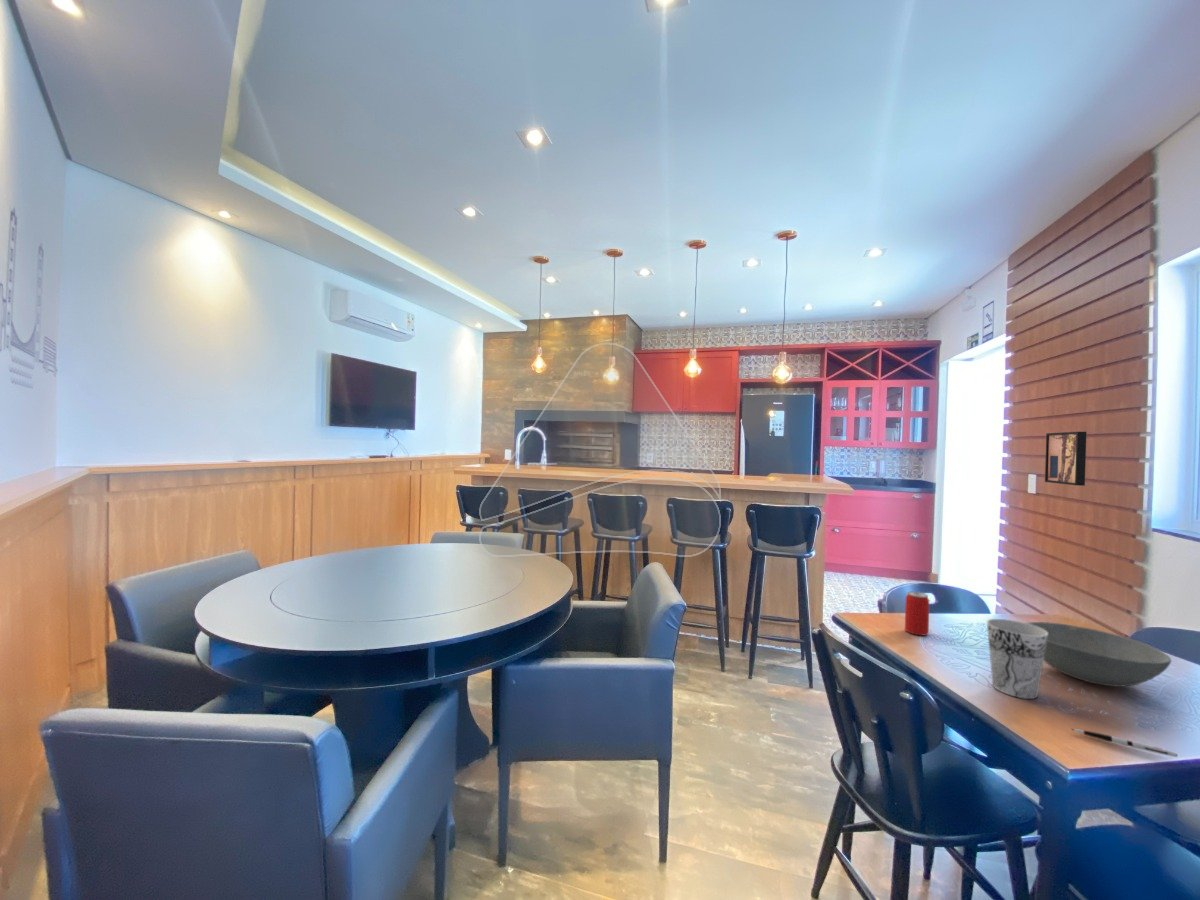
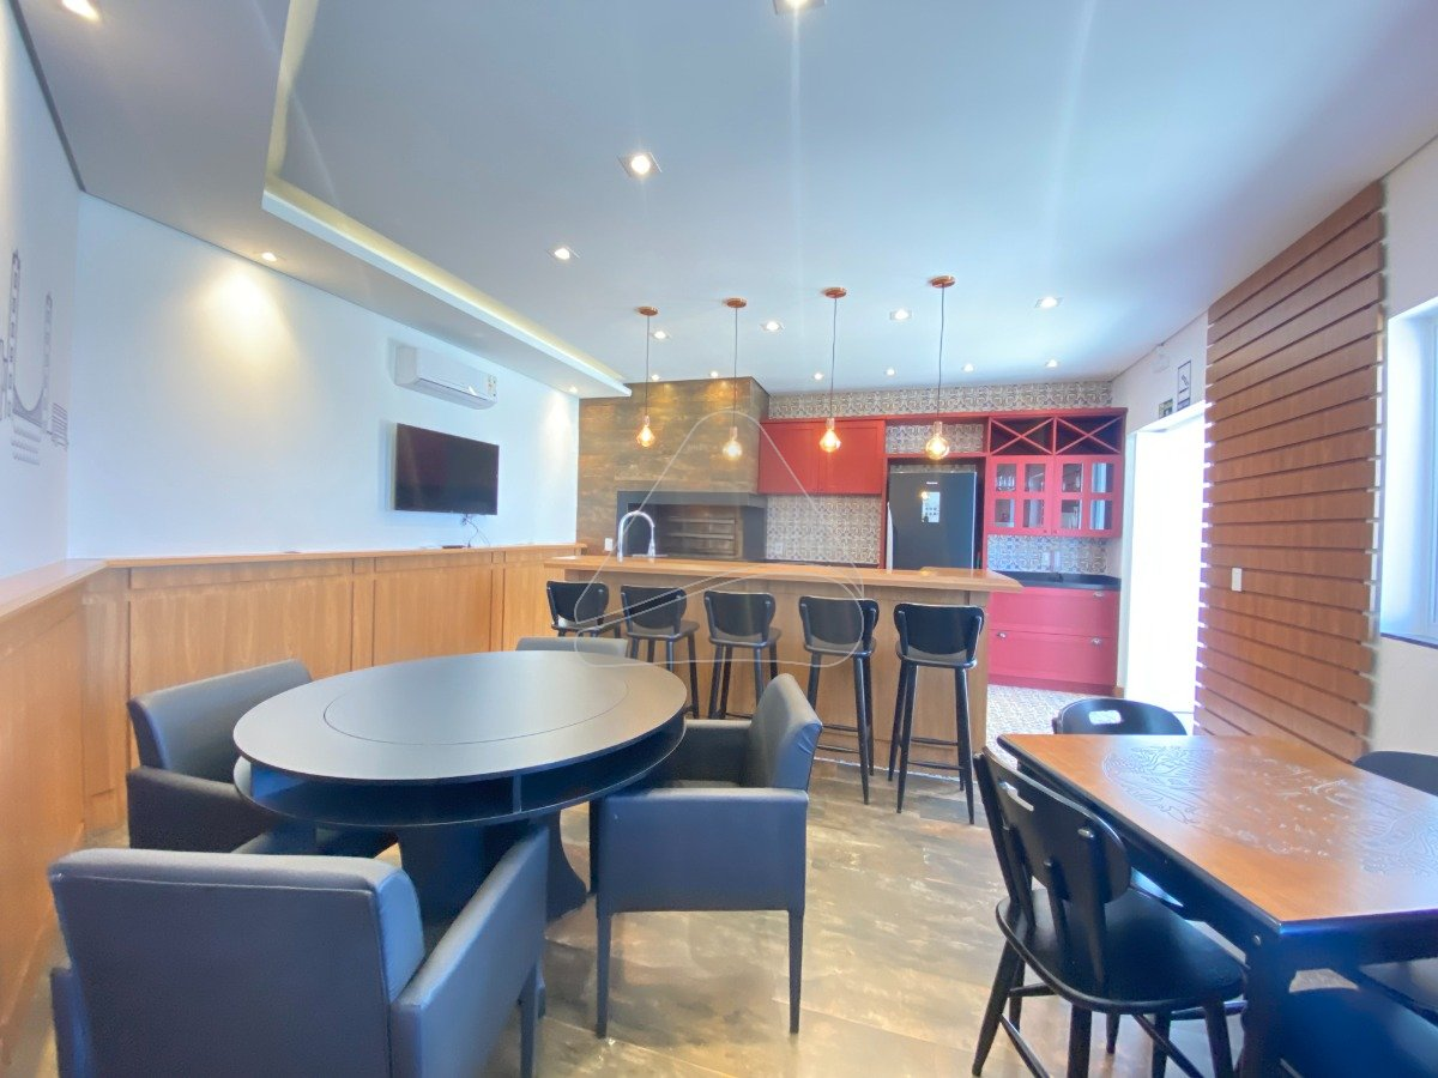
- pen (1121, 741)
- wall art (1064, 458)
- cup (1015, 658)
- beverage can (917, 613)
- bowl (1091, 657)
